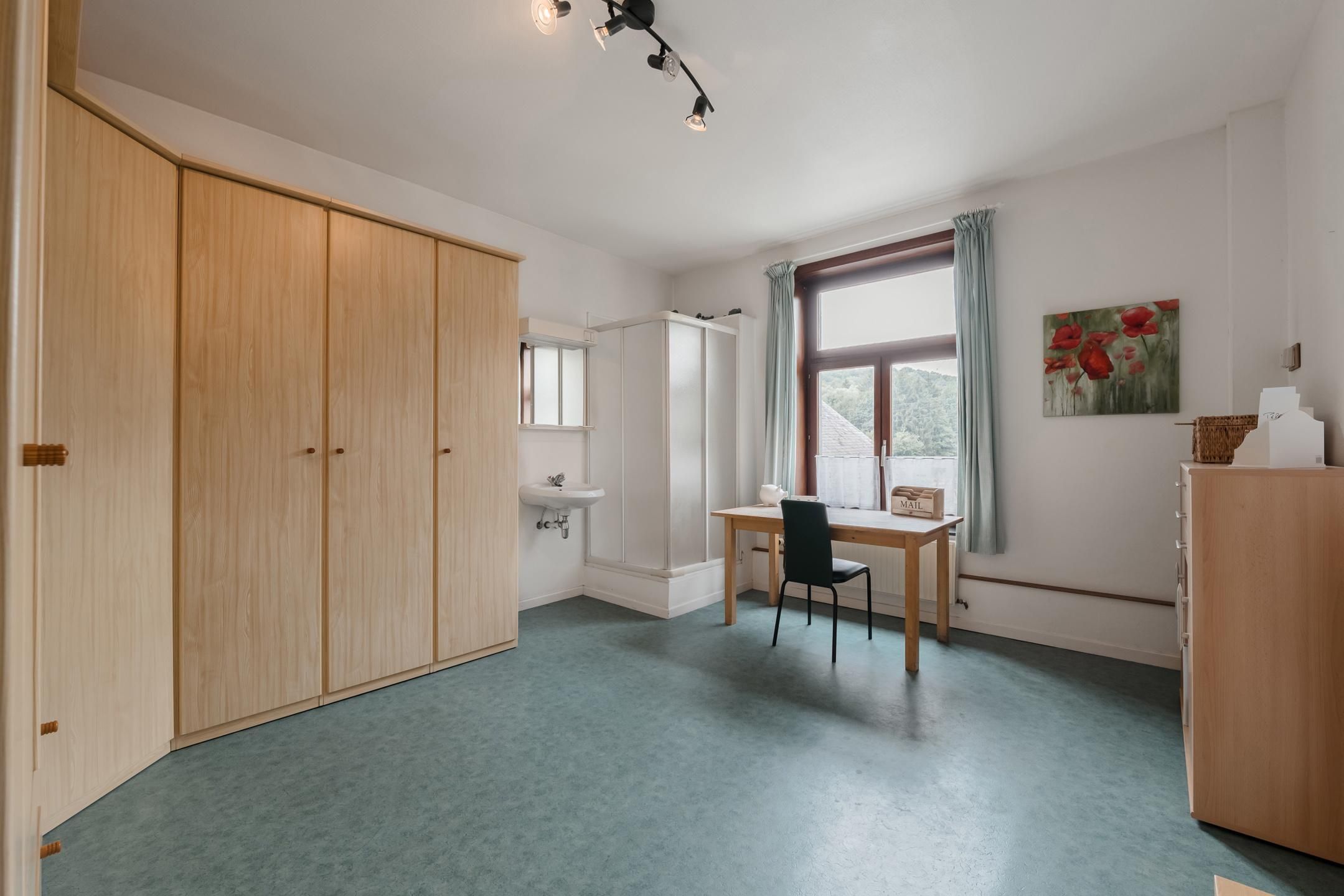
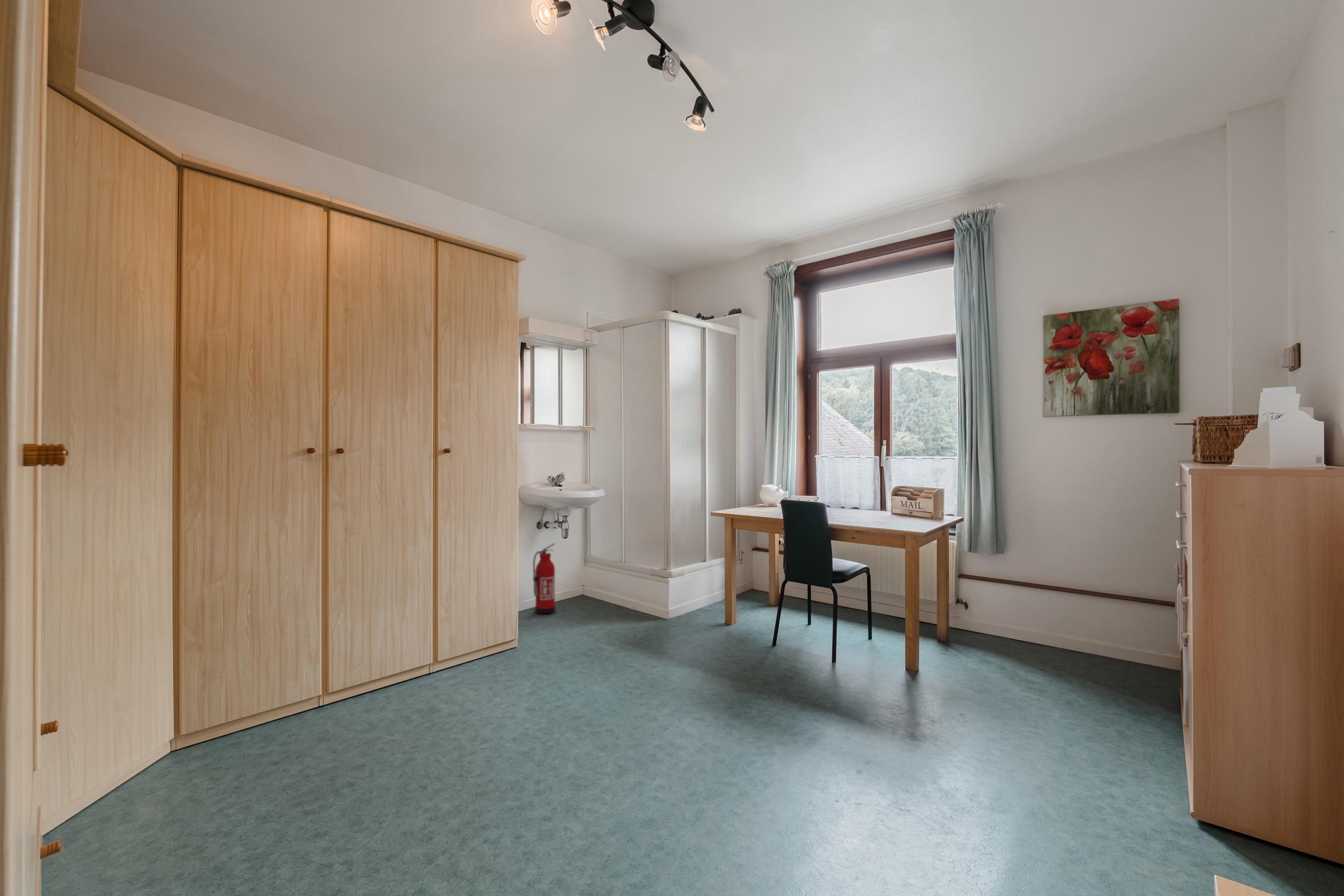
+ fire extinguisher (544, 578)
